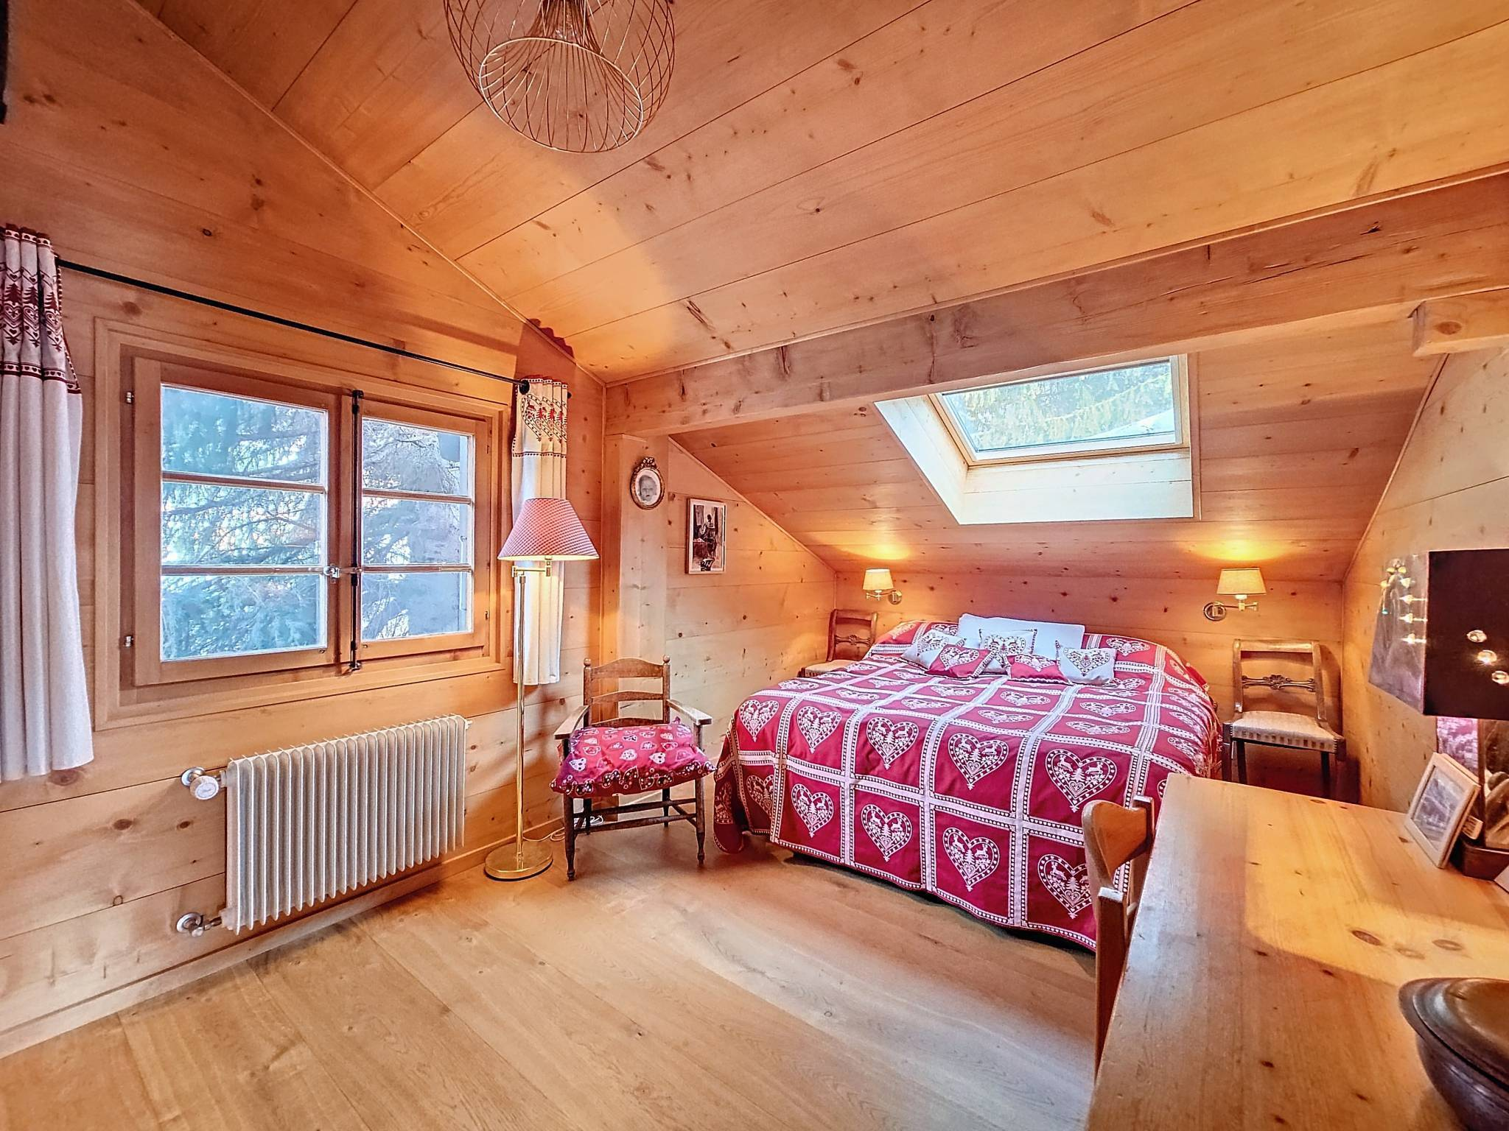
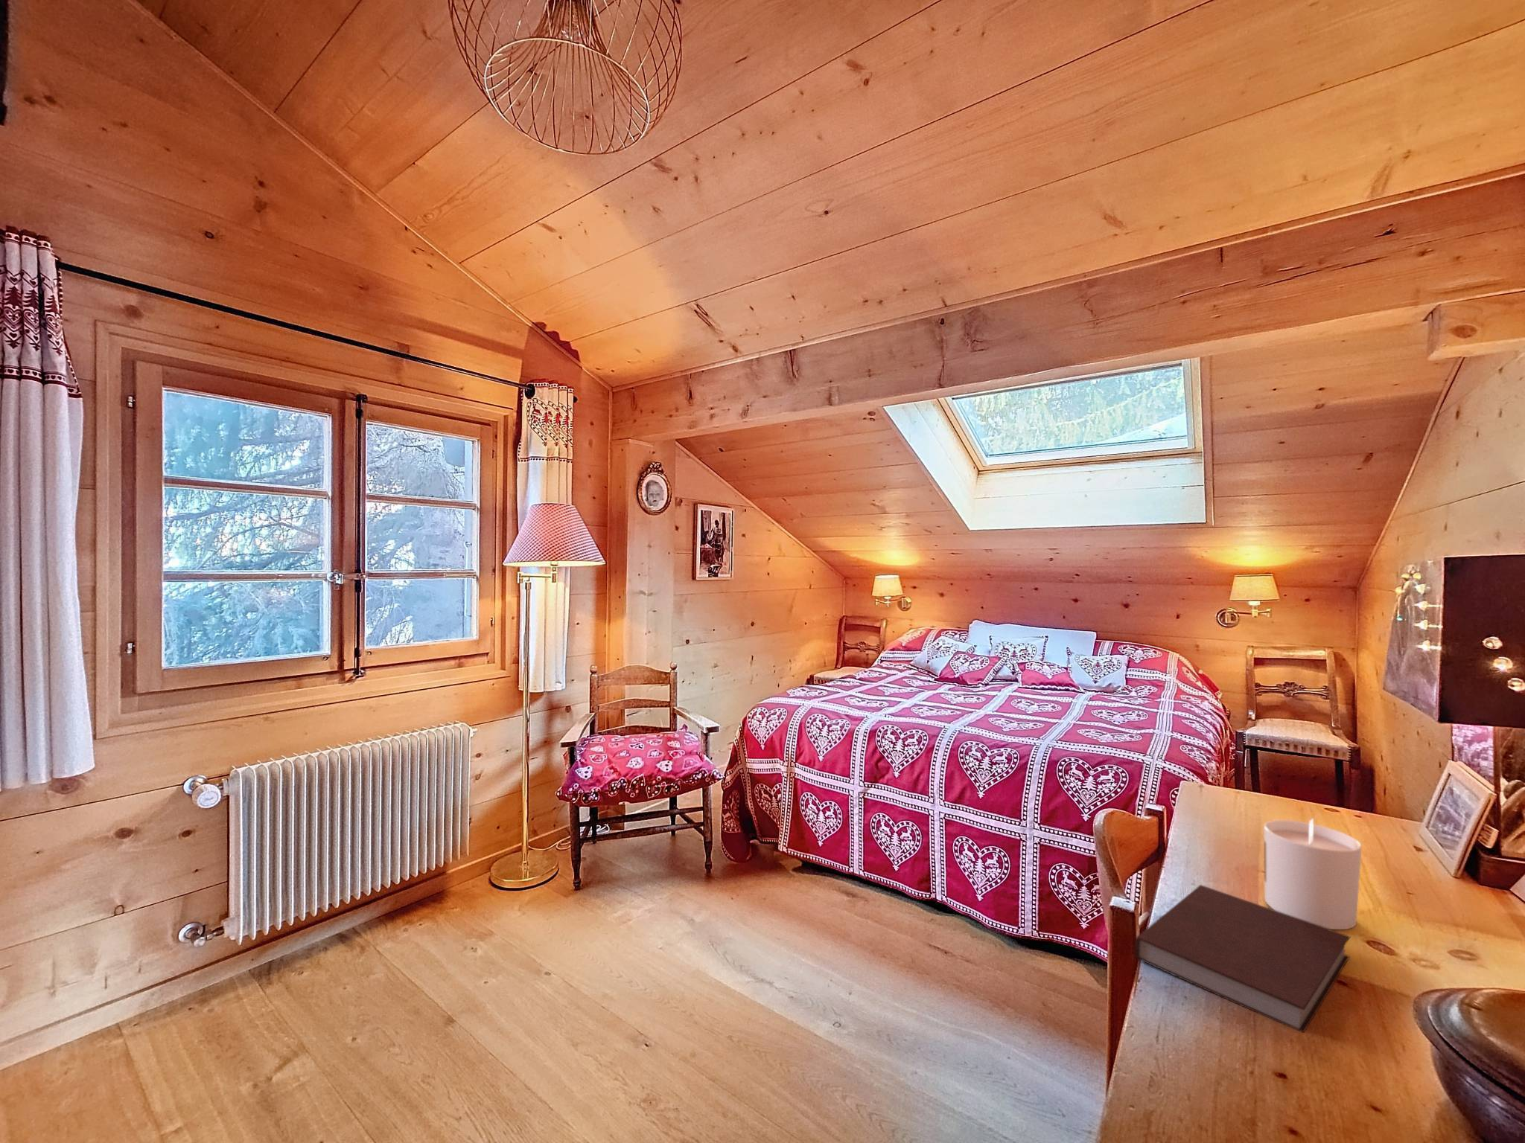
+ candle (1310, 864)
+ notebook (1242, 946)
